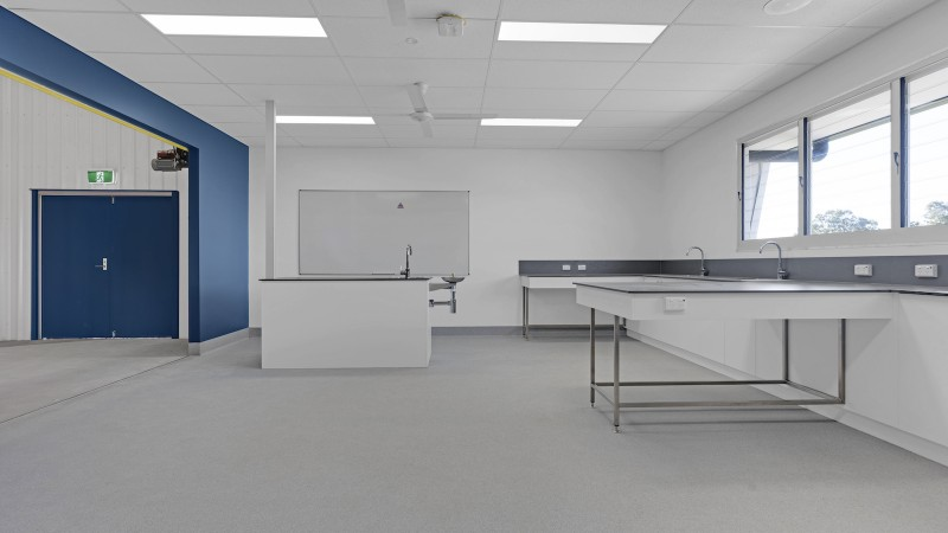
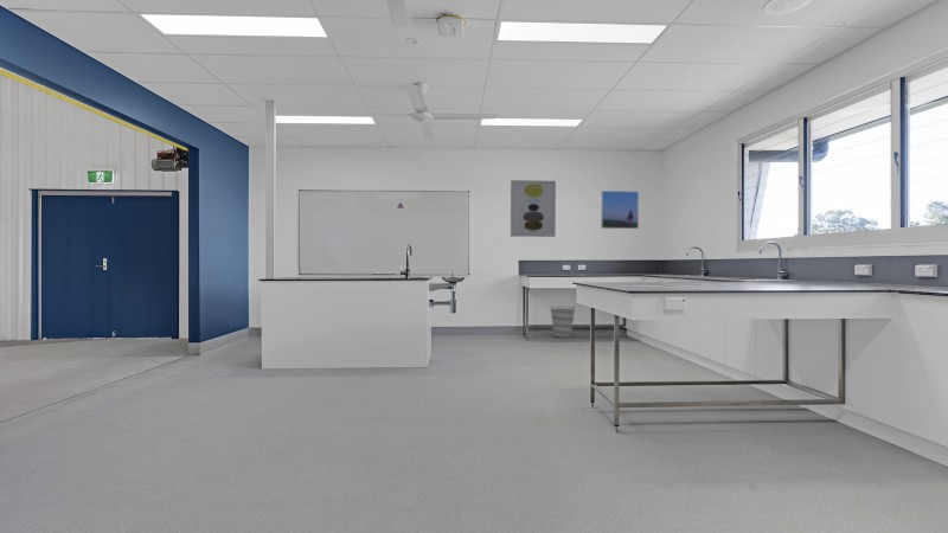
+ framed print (620, 210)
+ wall art (532, 208)
+ bucket (562, 320)
